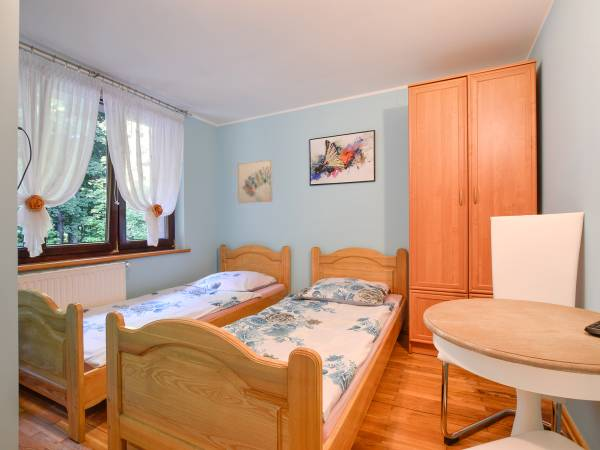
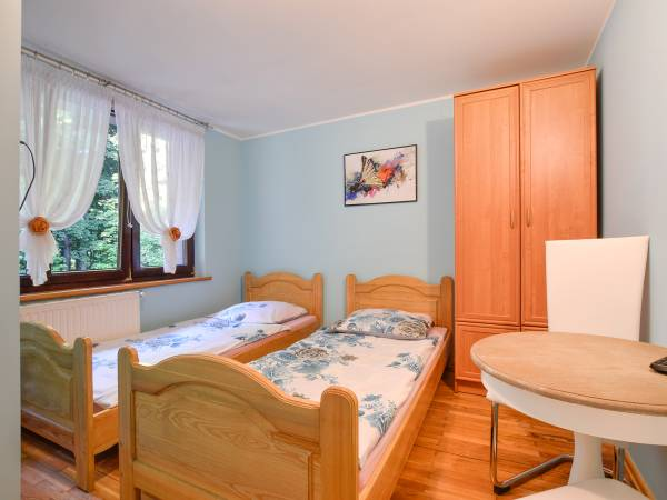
- wall art (254, 182)
